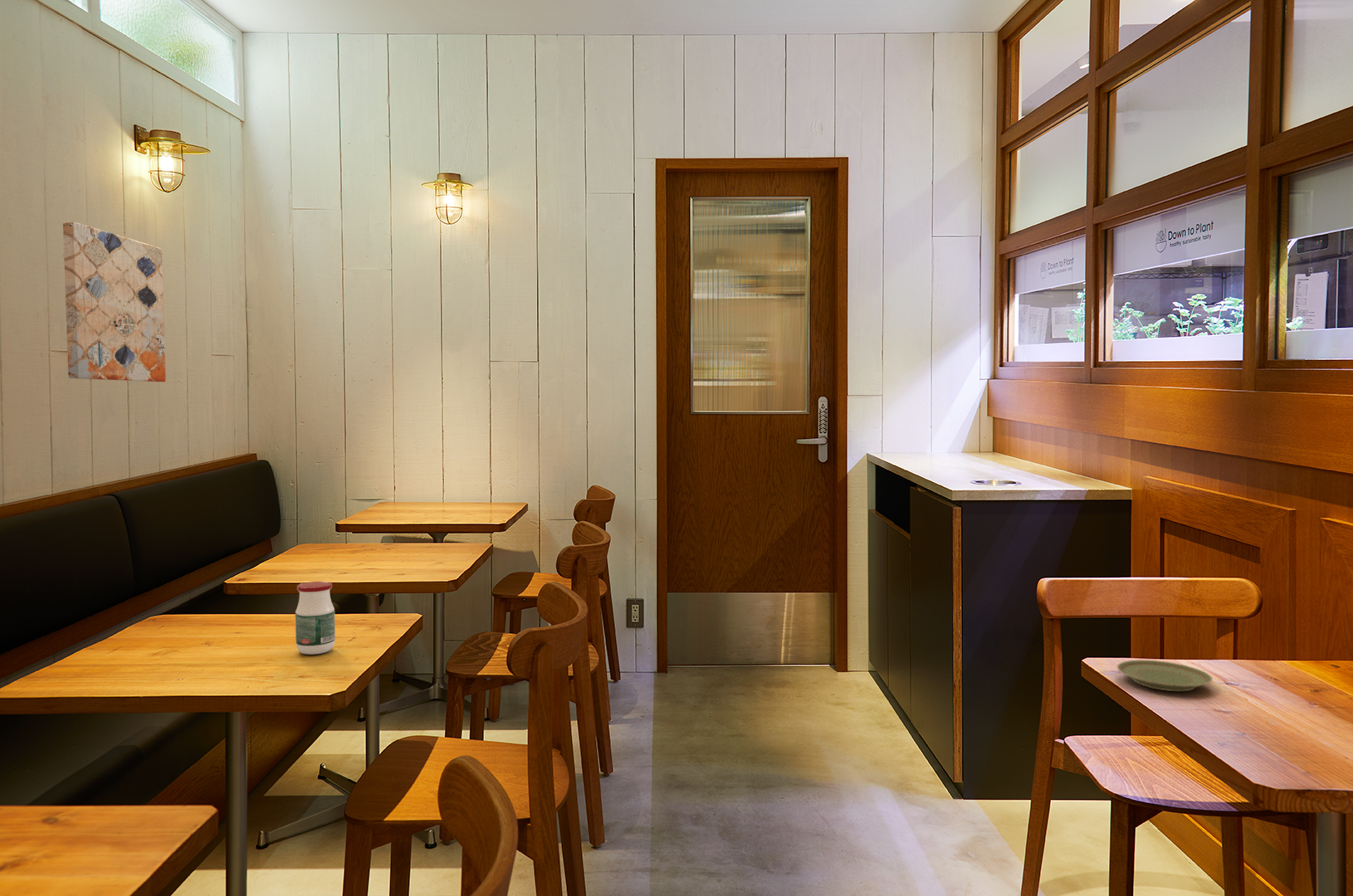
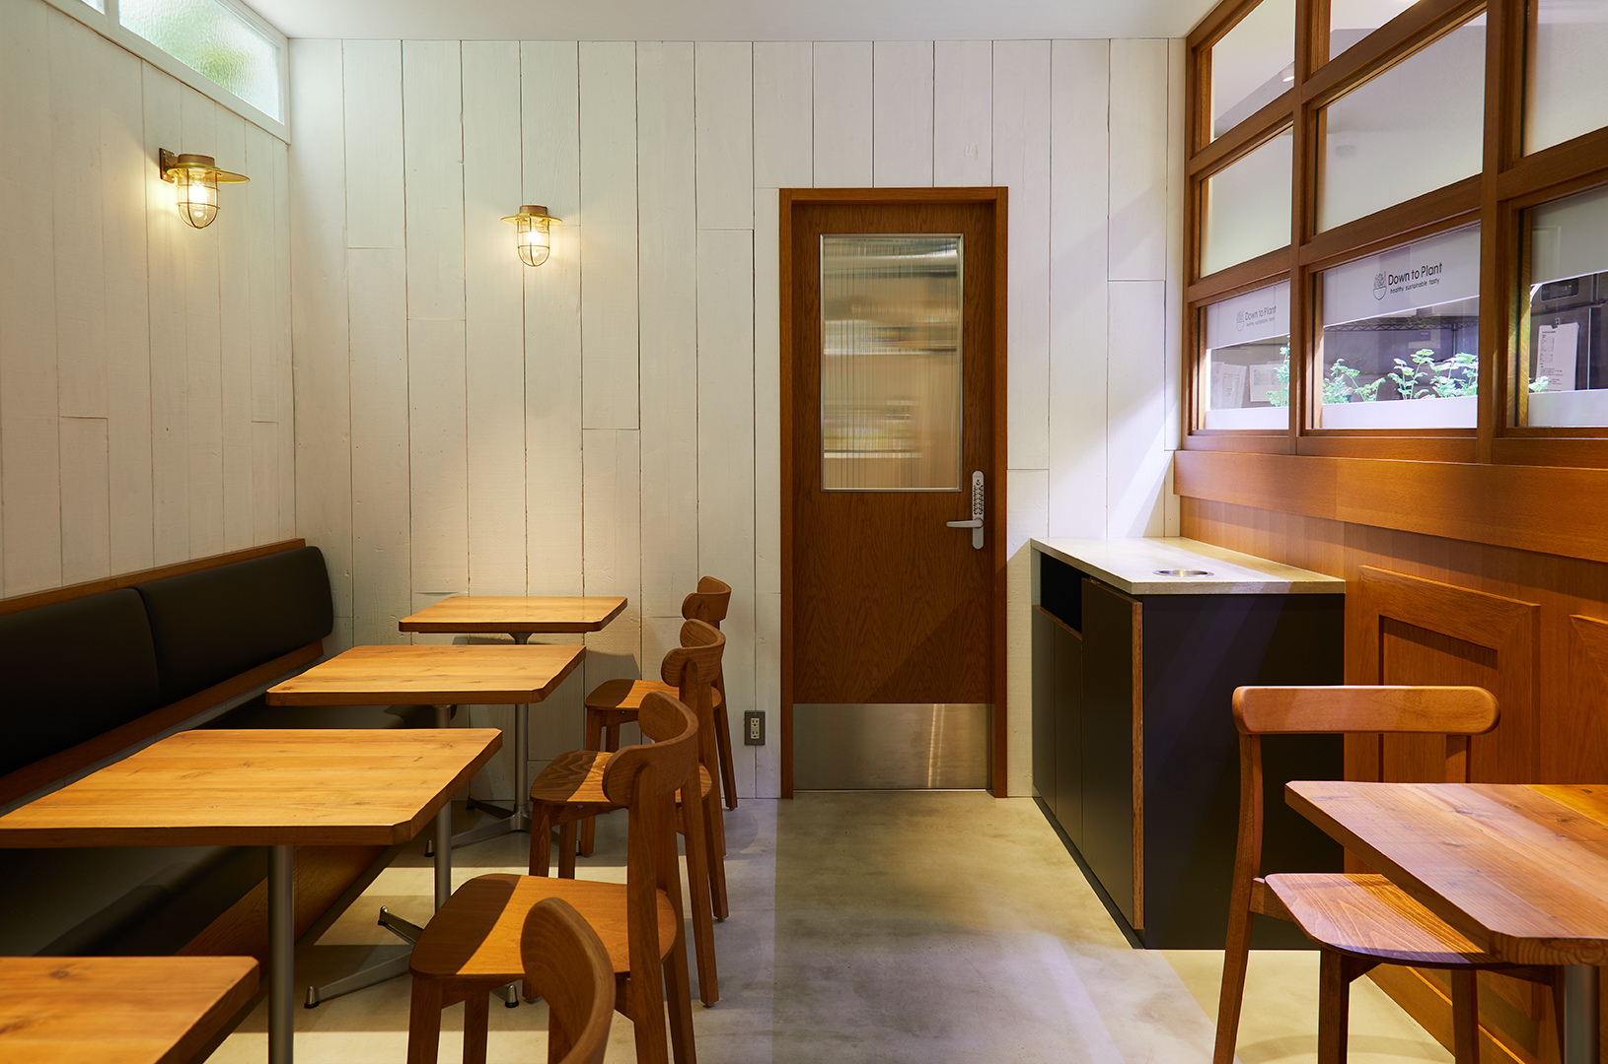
- plate (1163, 677)
- jar (315, 617)
- wall art (118, 308)
